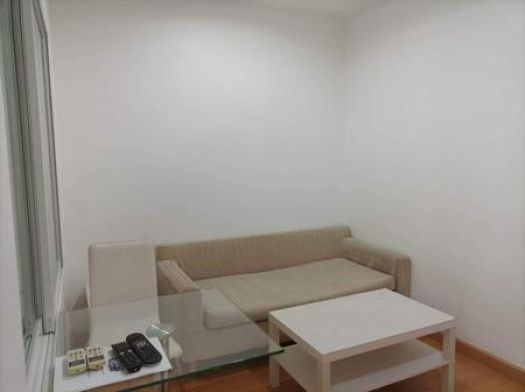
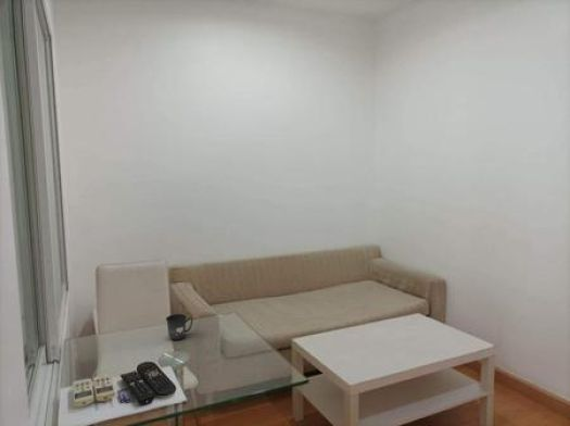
+ mug (180, 326)
